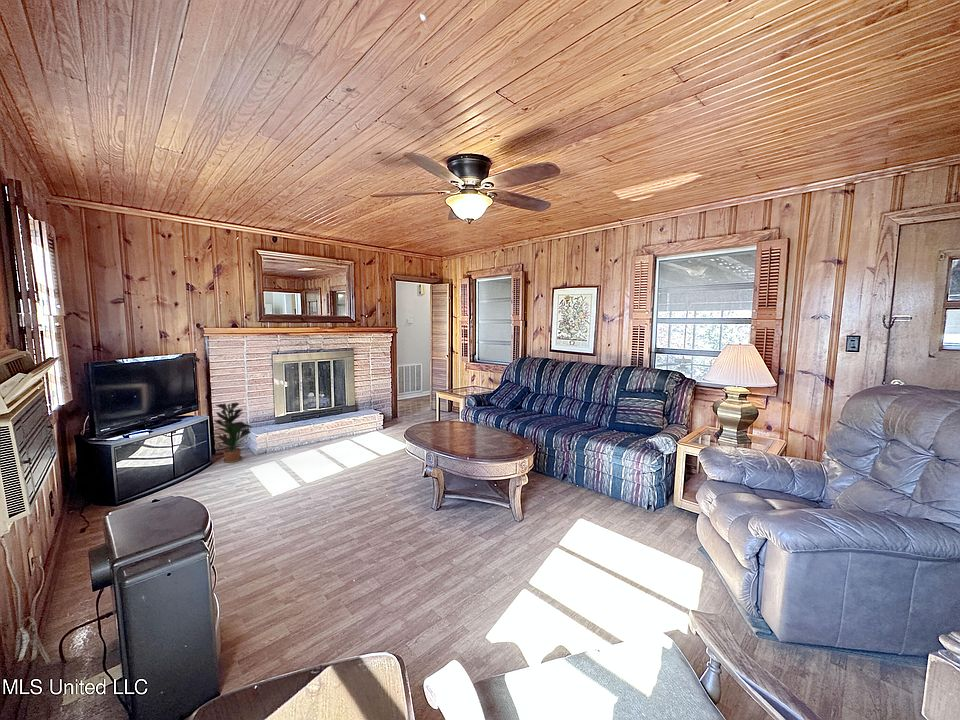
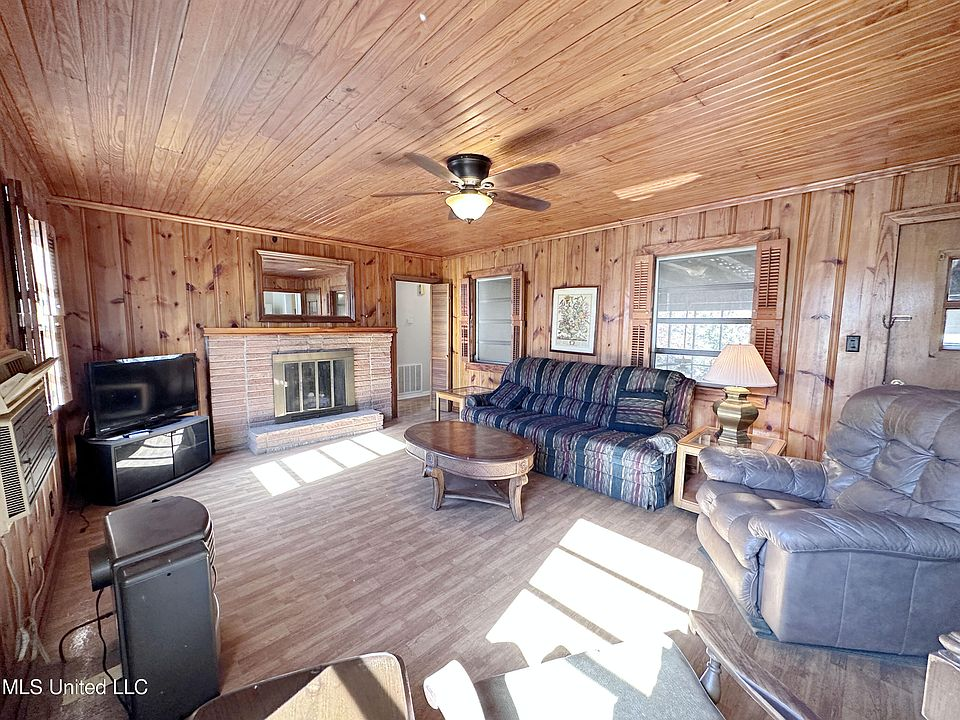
- potted plant (234, 431)
